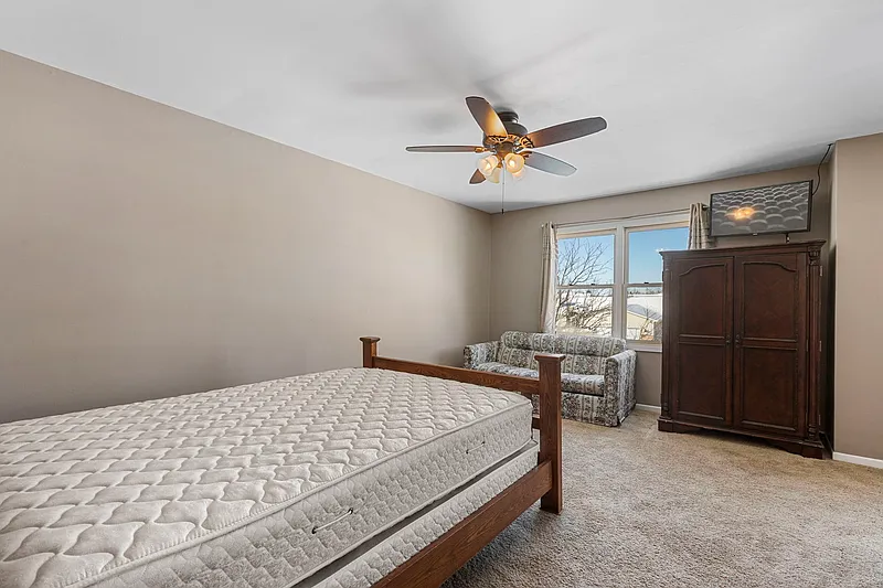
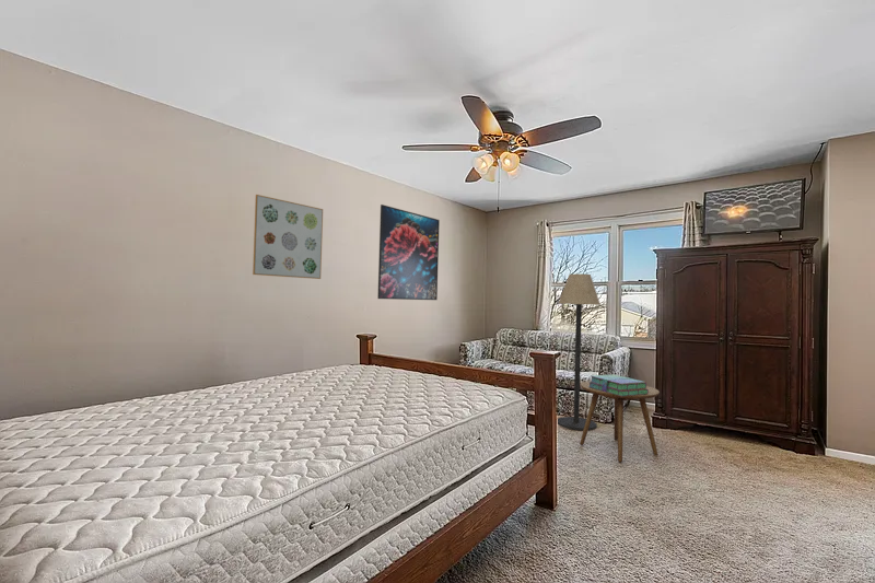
+ floor lamp (578, 349)
+ stack of books (617, 384)
+ side table (618, 418)
+ wall art (290, 240)
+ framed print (410, 256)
